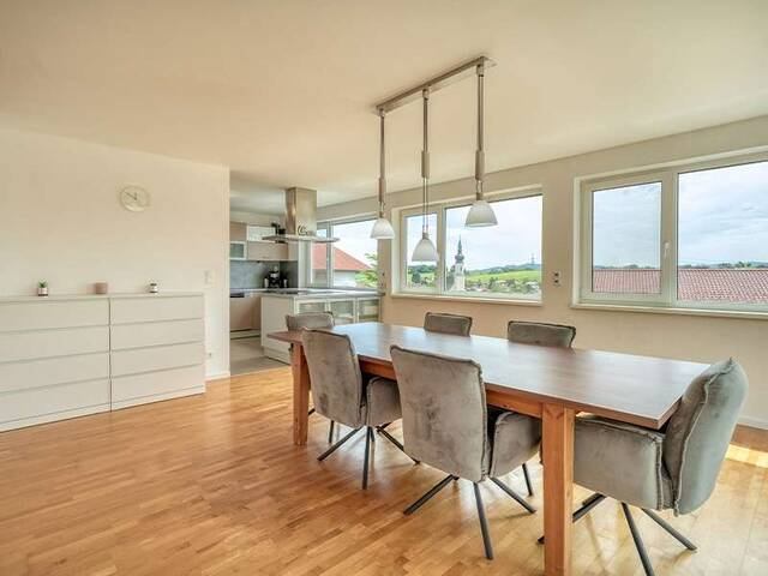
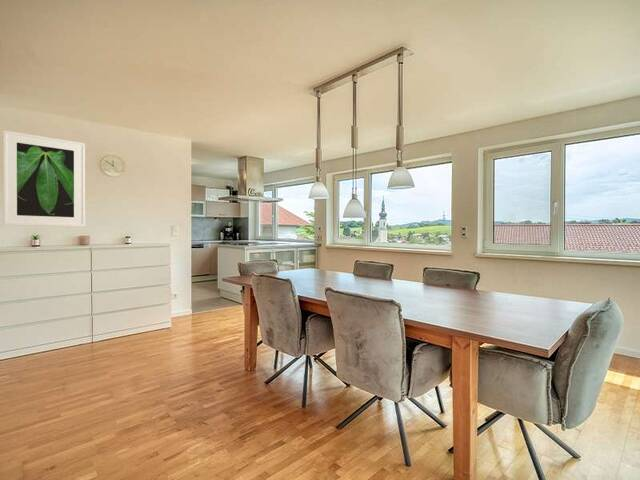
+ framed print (46, 181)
